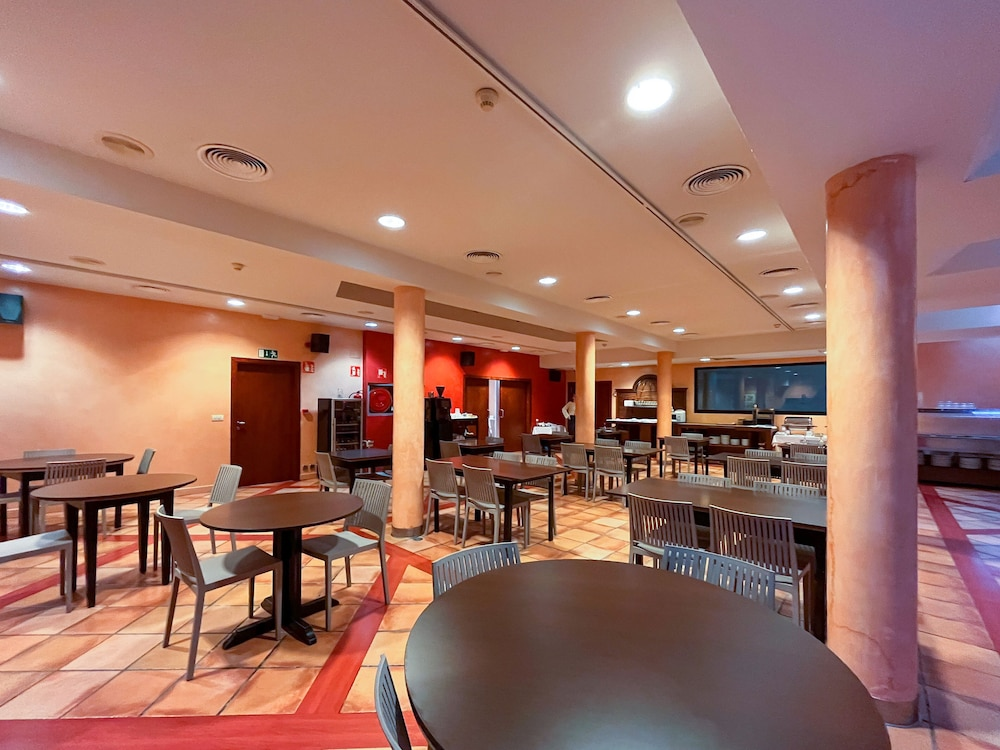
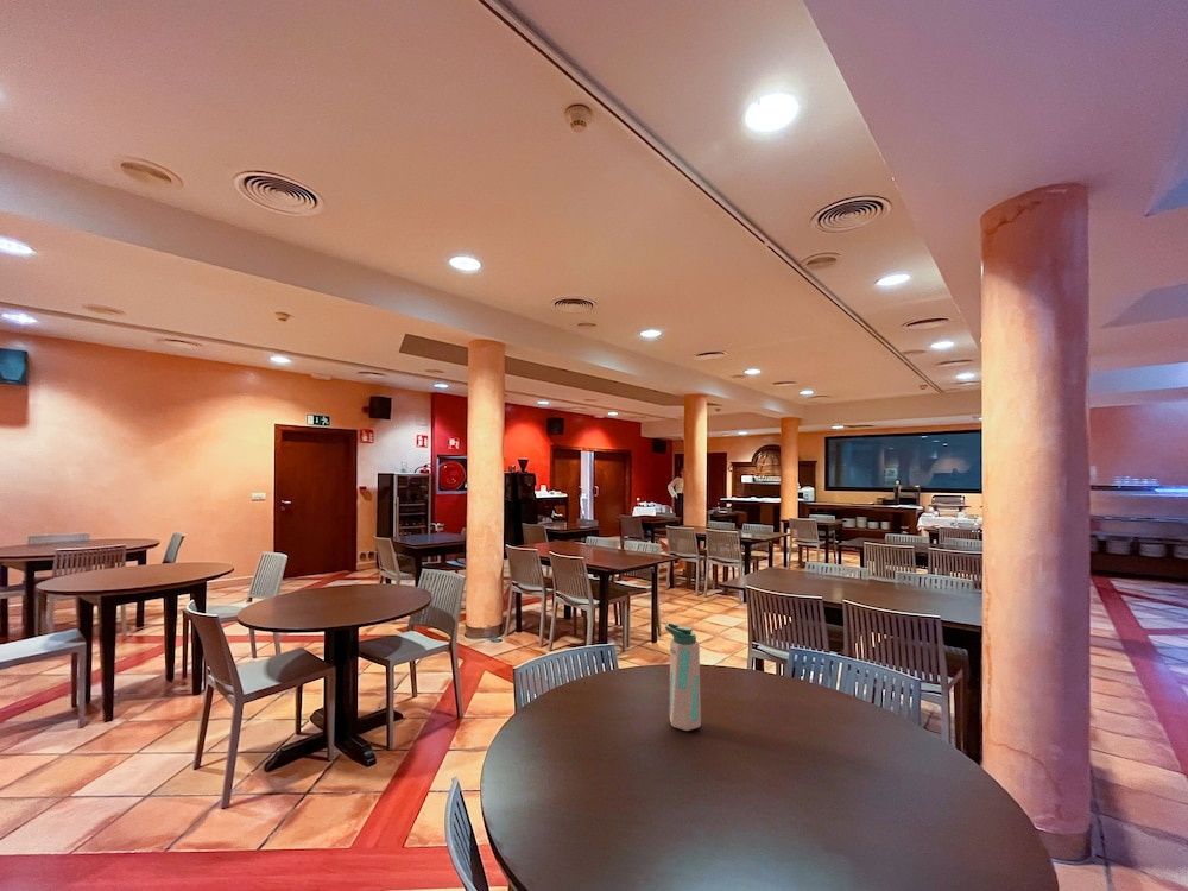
+ water bottle (682, 675)
